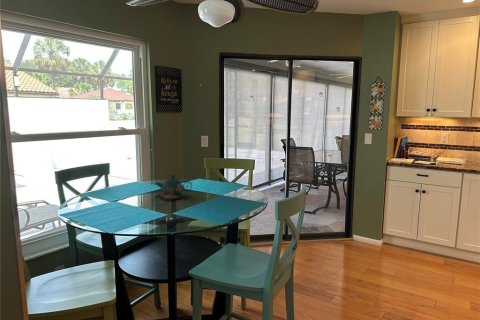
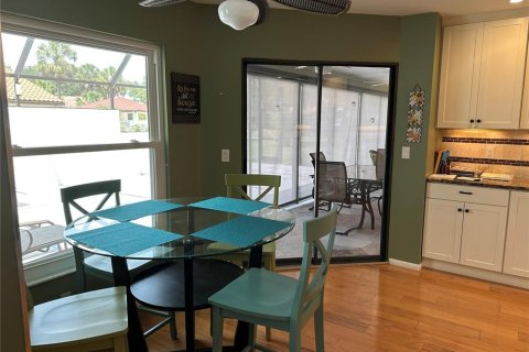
- teapot (173, 185)
